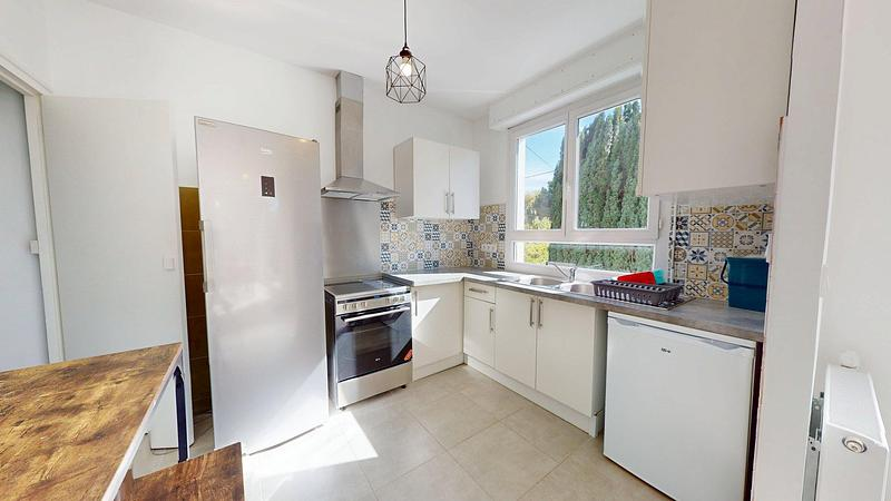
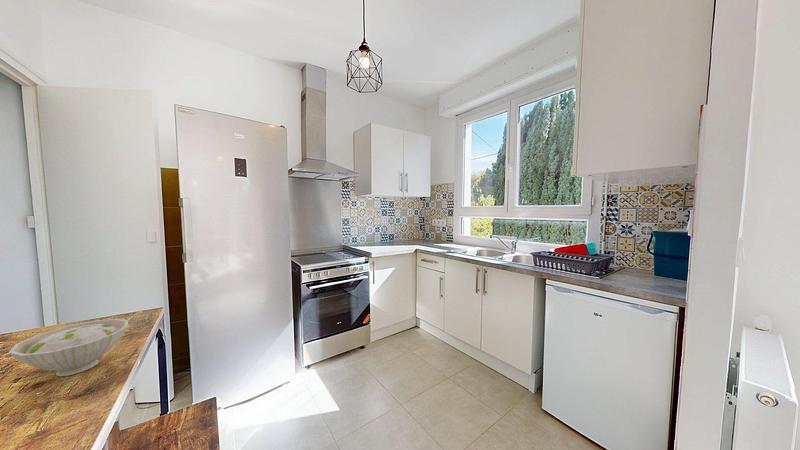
+ bowl (76, 348)
